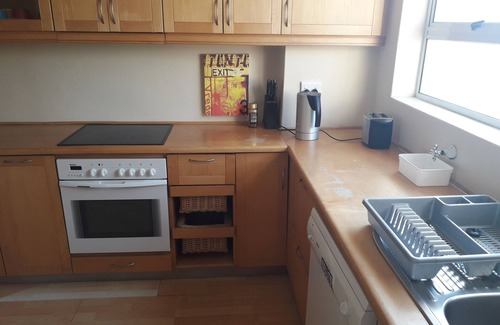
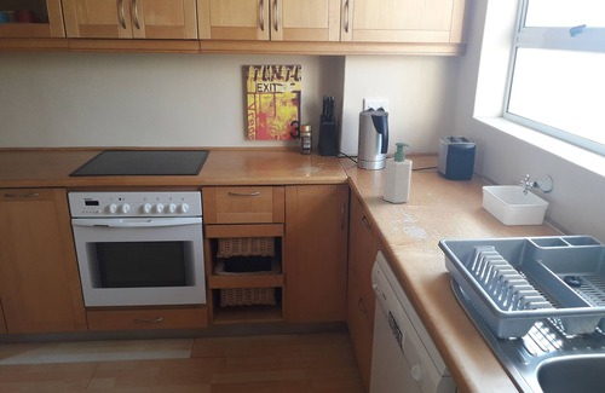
+ soap bottle (398, 172)
